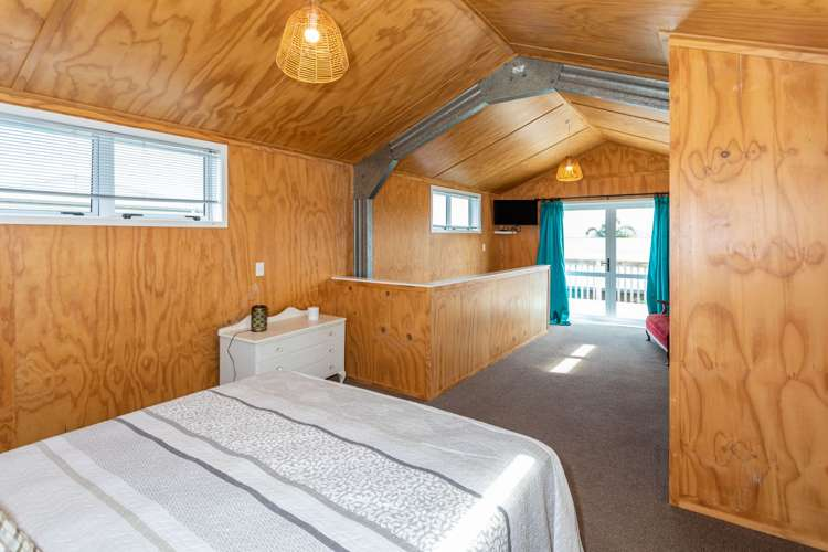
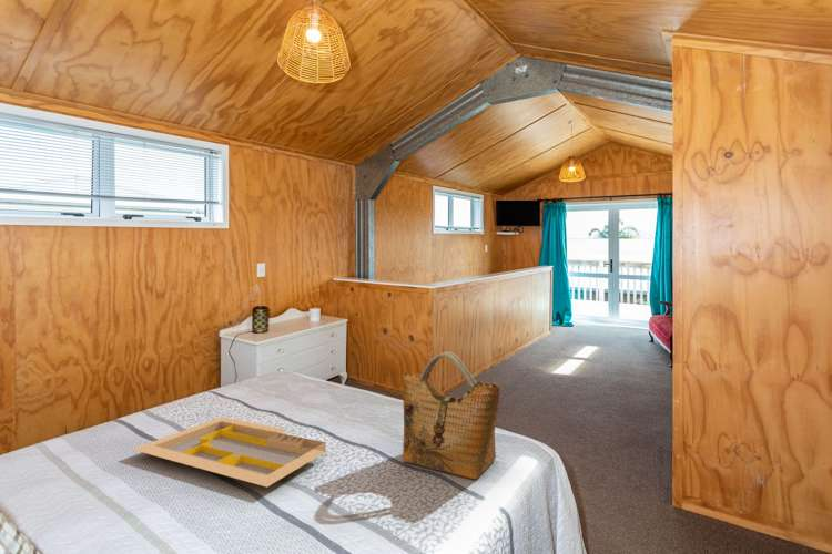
+ serving tray (240, 449)
+ grocery bag (449, 407)
